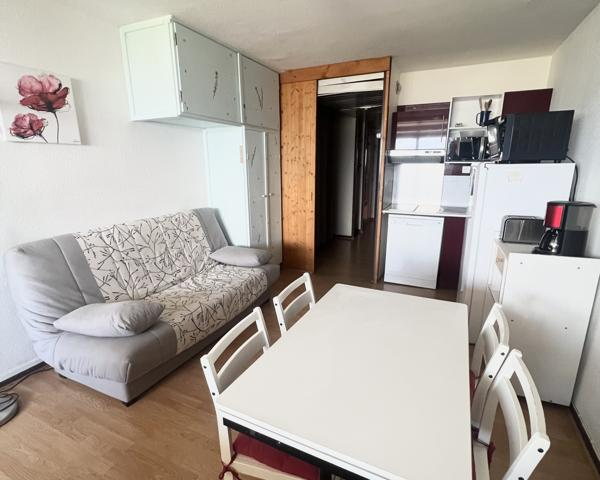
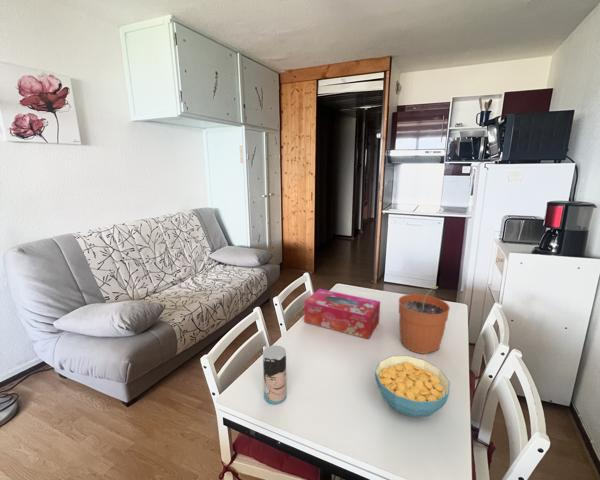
+ tissue box (341, 311)
+ cereal bowl (409, 391)
+ cup (275, 374)
+ plant pot (422, 313)
